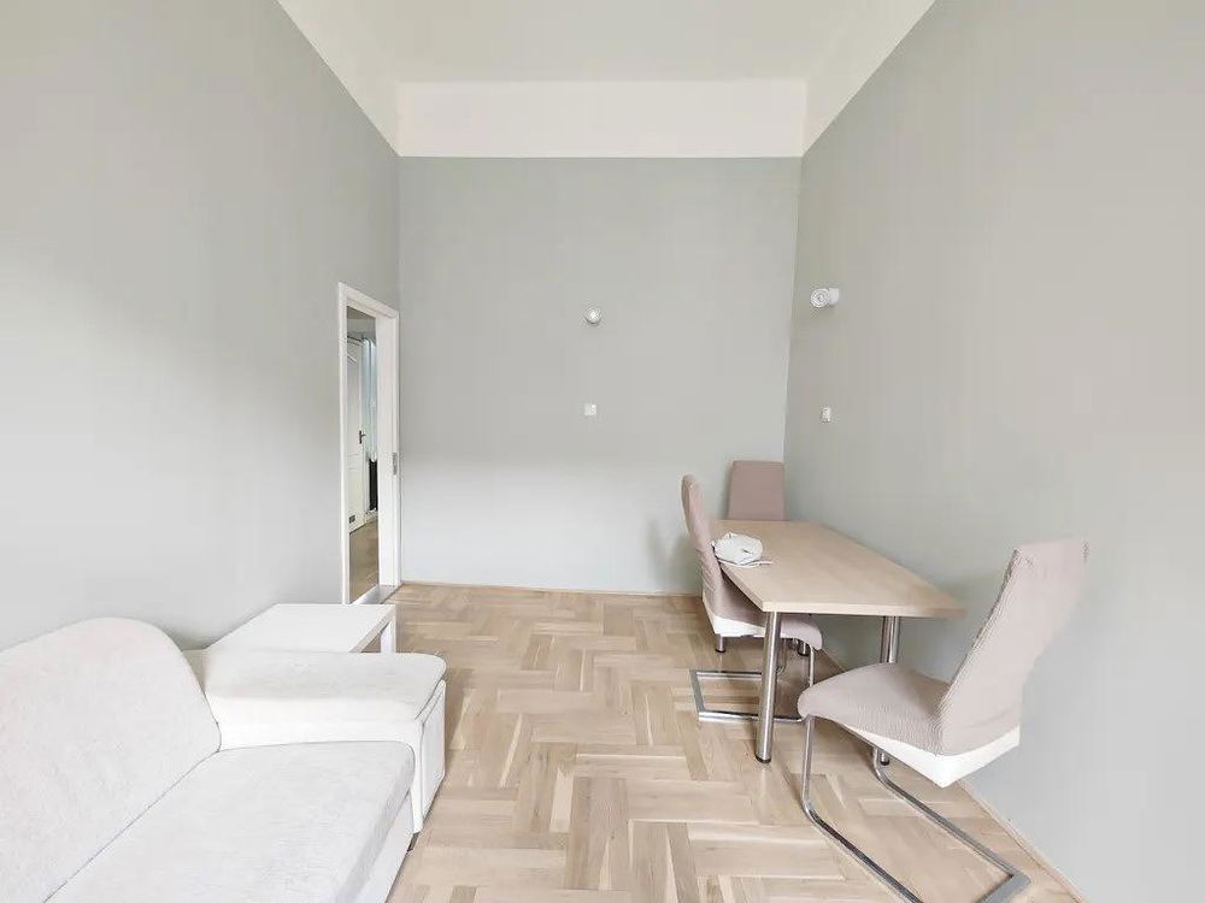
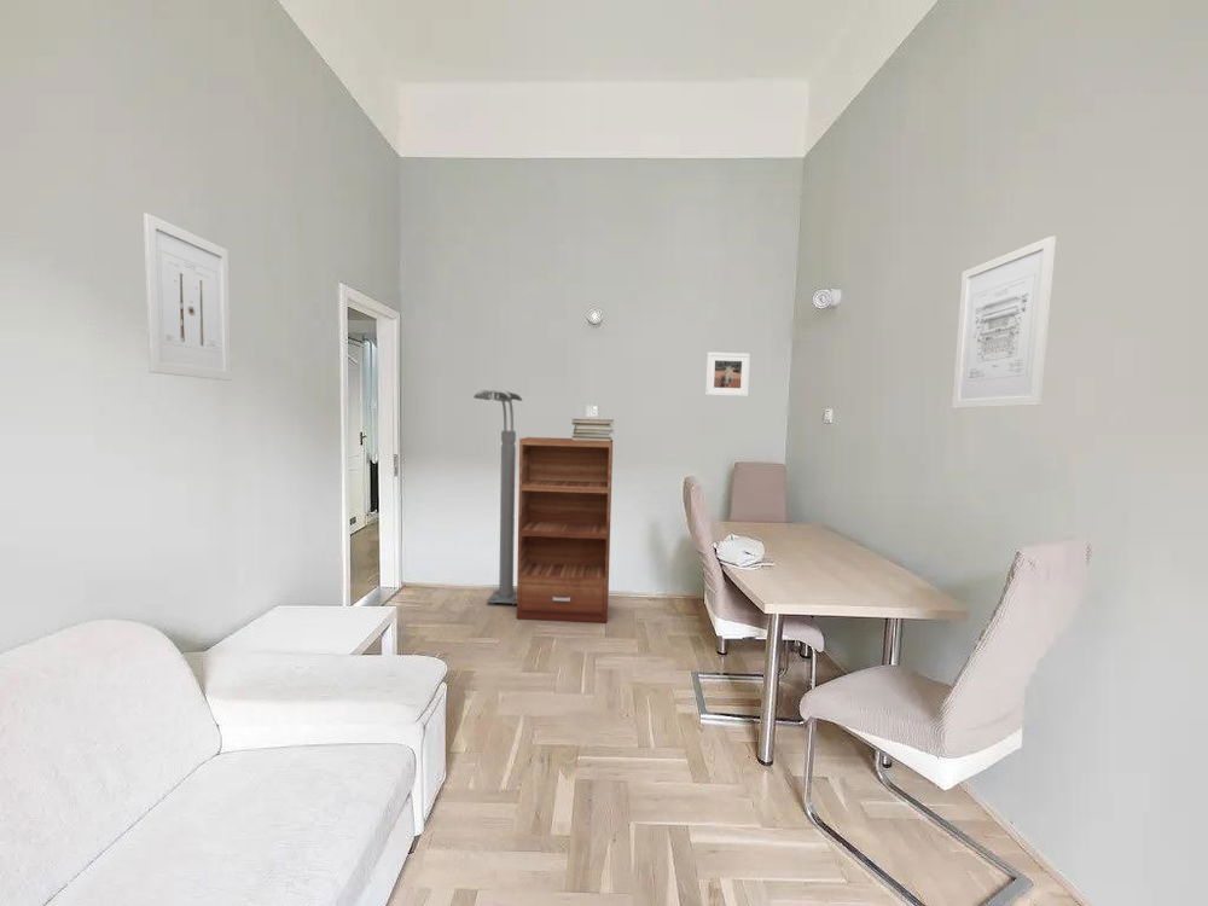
+ wall art (998, 331)
+ book stack (592, 429)
+ wall art (191, 306)
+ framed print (727, 373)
+ bookshelf (565, 527)
+ floor lamp (501, 503)
